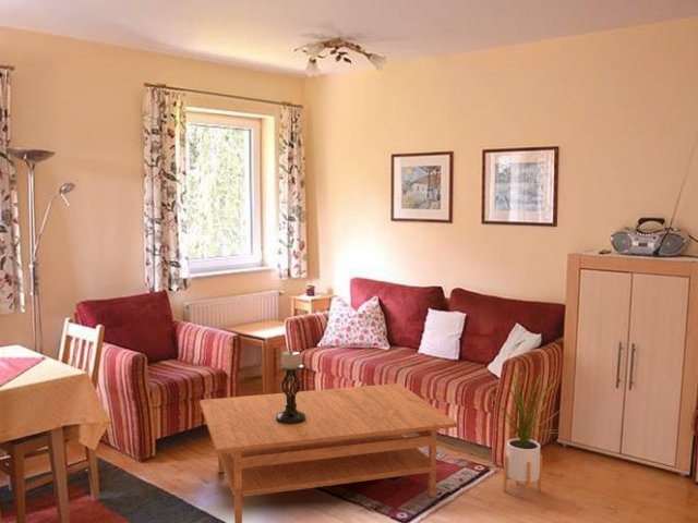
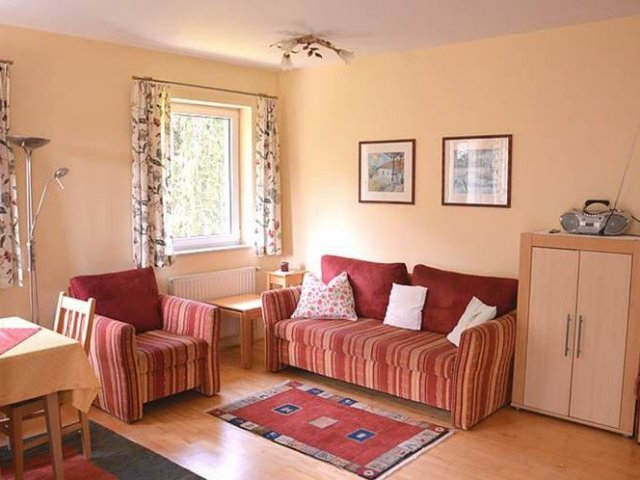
- house plant (526, 429)
- candle holder (291, 384)
- coffee table (322, 447)
